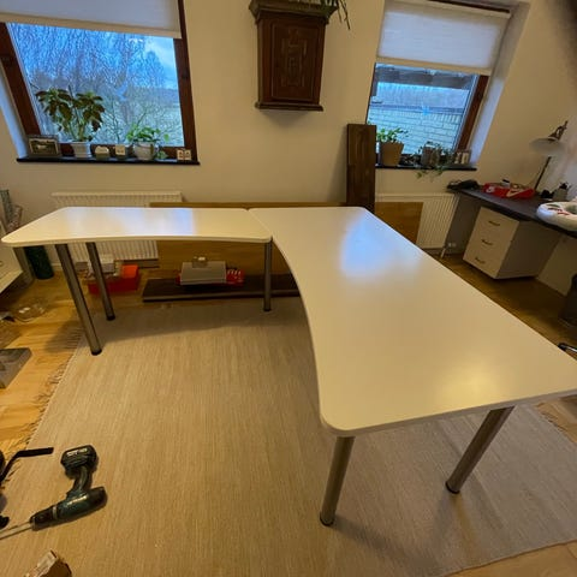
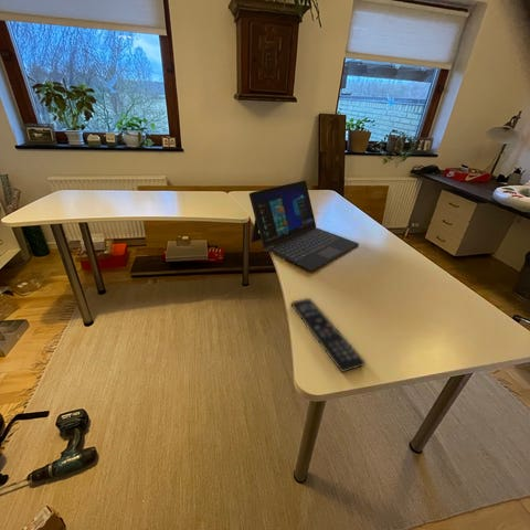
+ laptop (307, 220)
+ remote control (322, 329)
